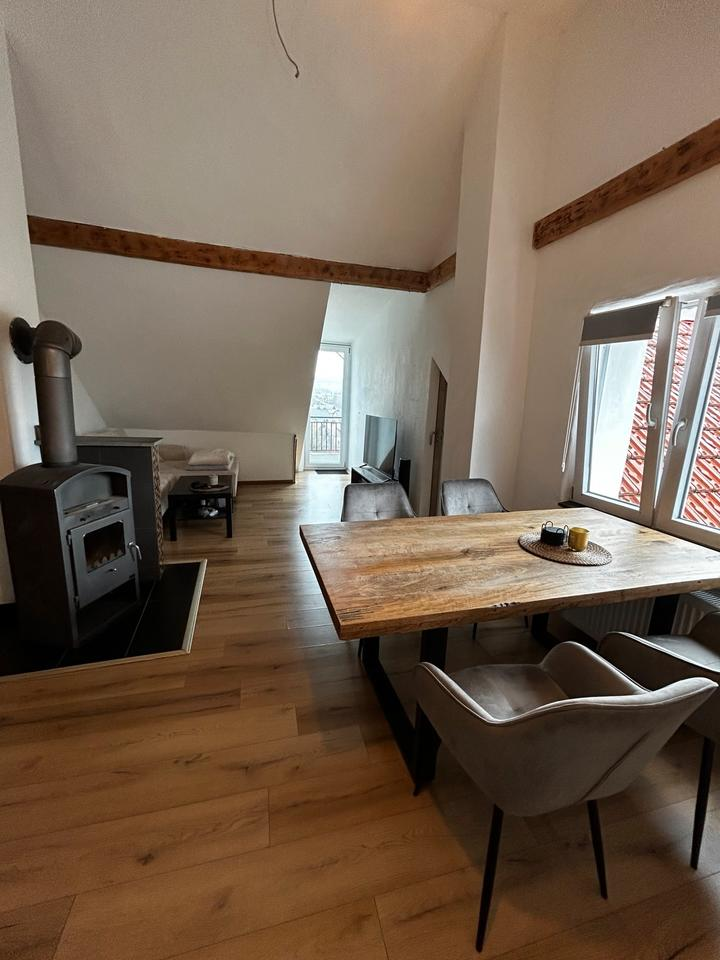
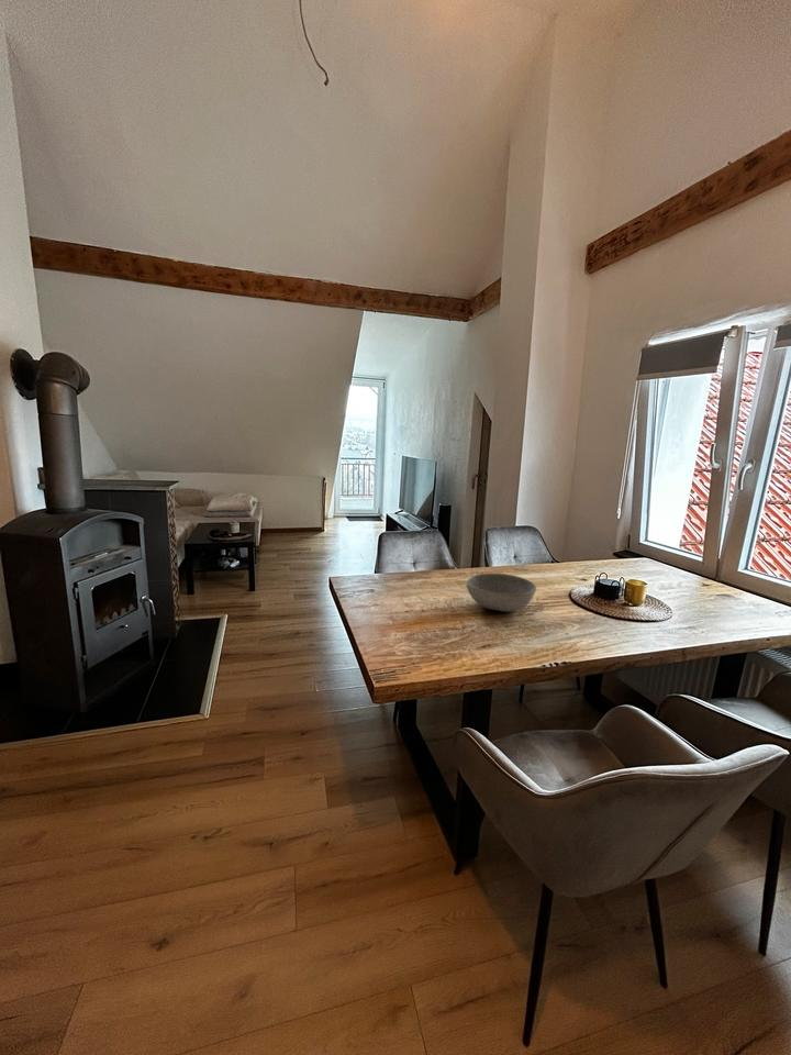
+ bowl (500, 596)
